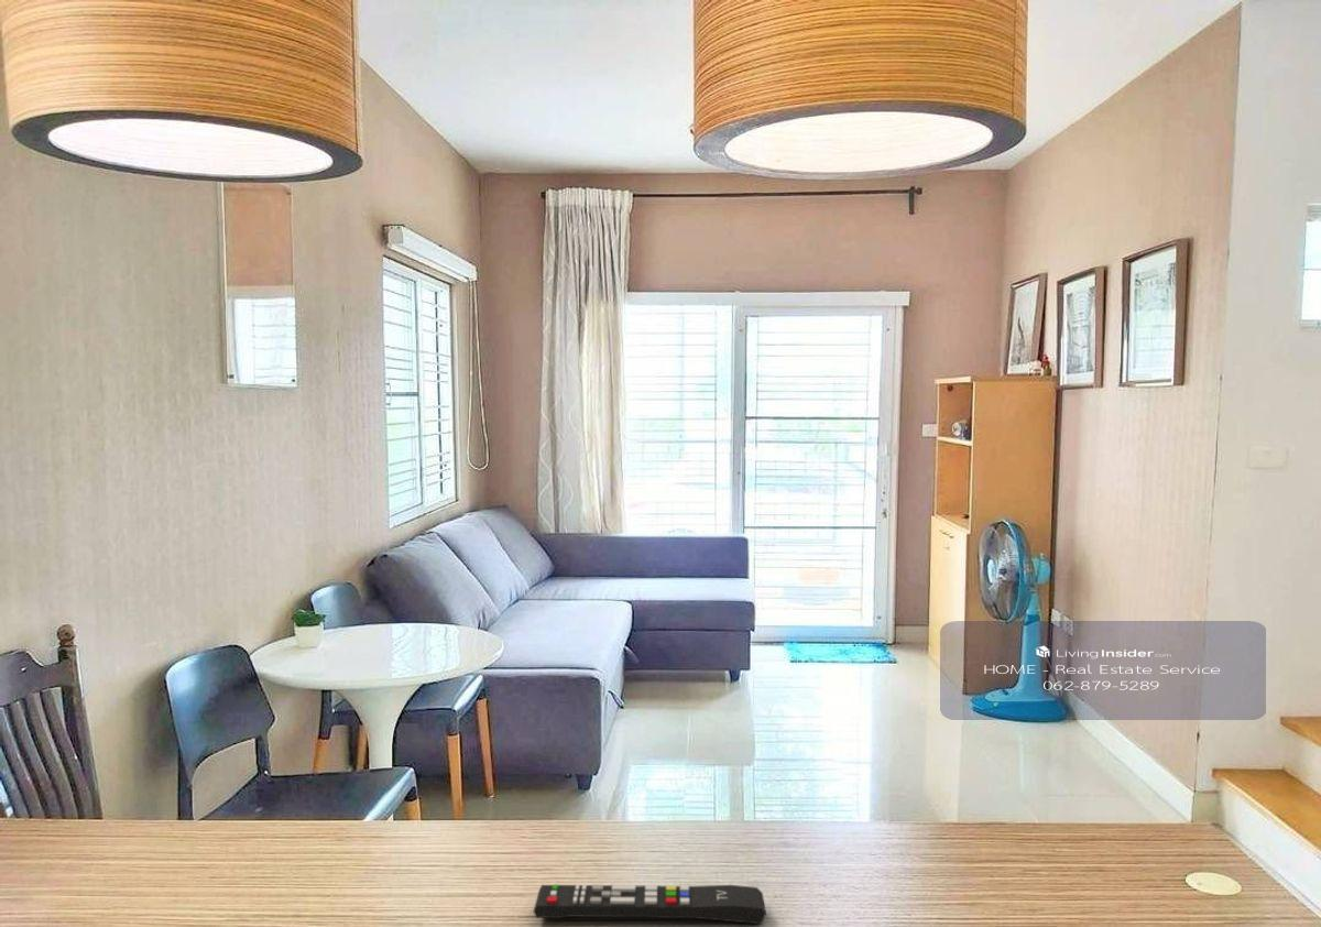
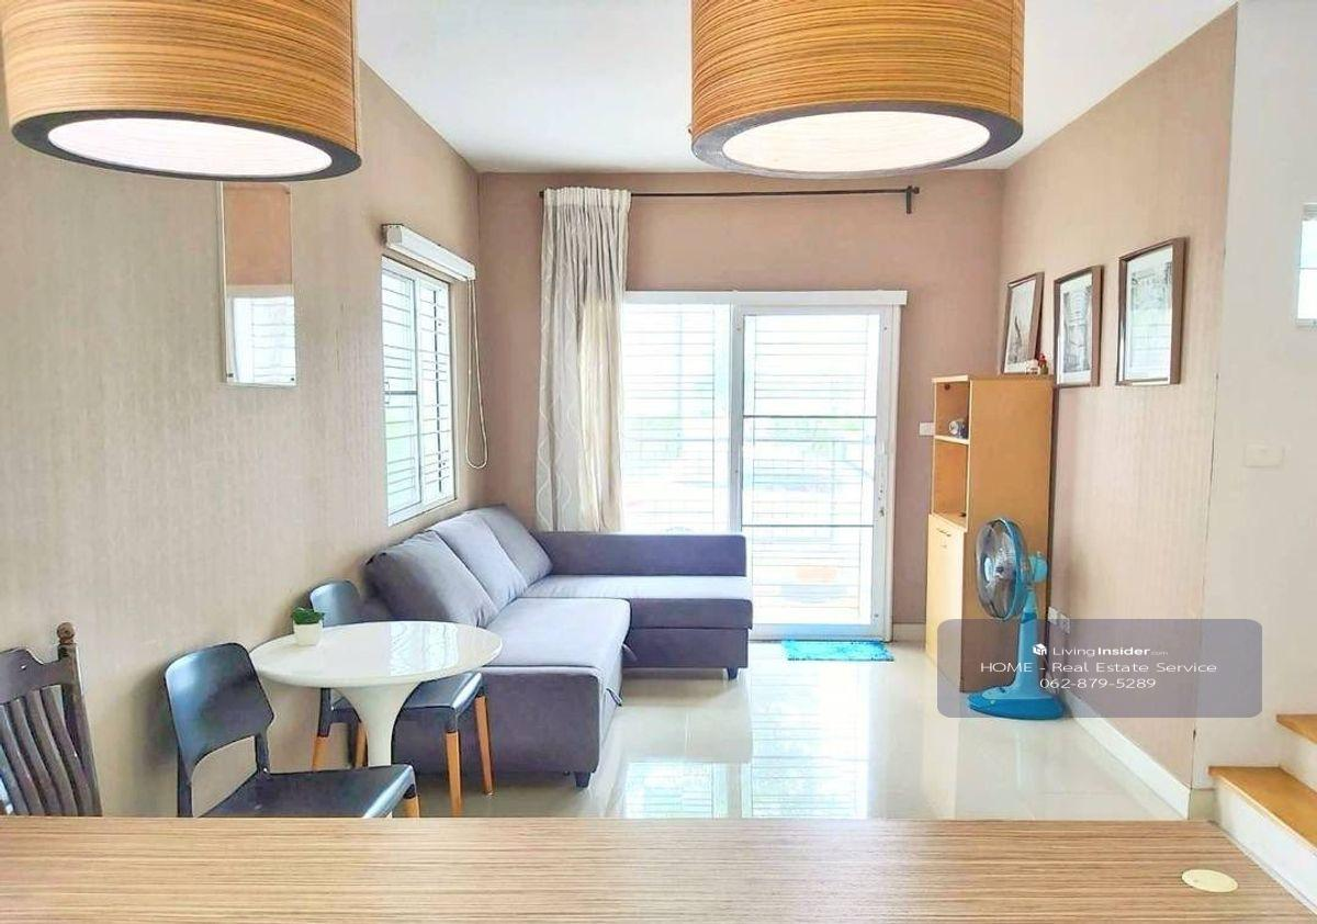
- remote control (649, 902)
